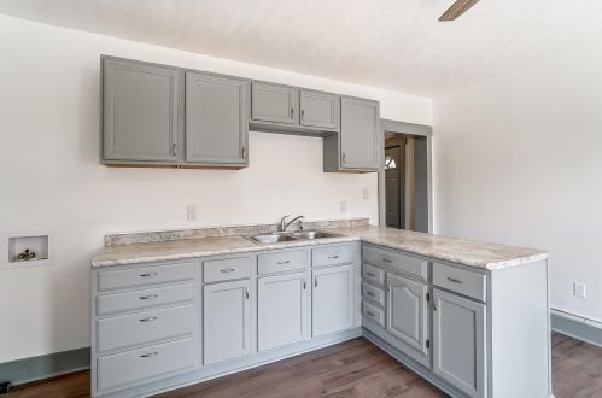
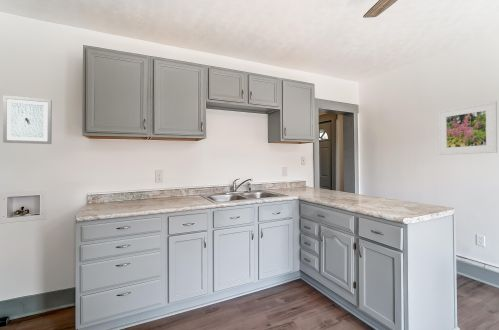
+ wall art (28, 120)
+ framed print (465, 130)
